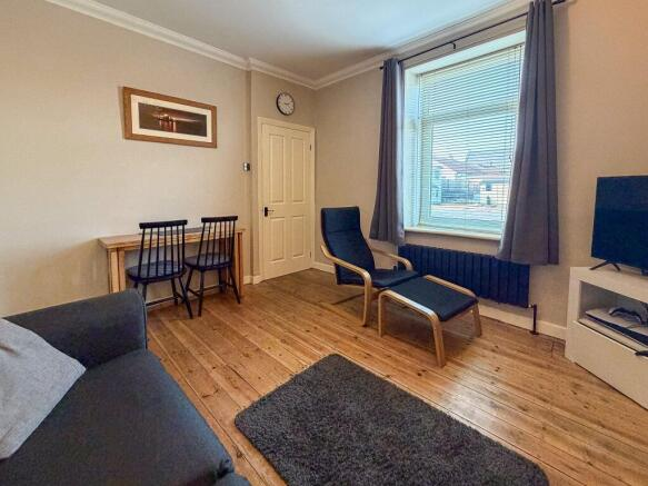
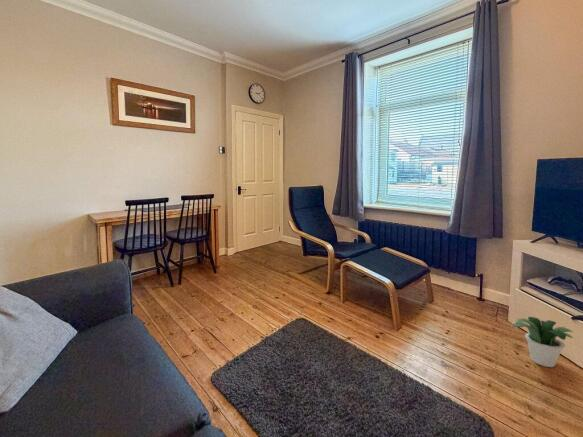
+ potted plant (541, 342)
